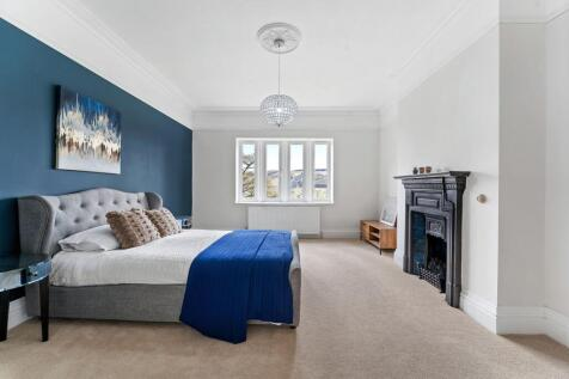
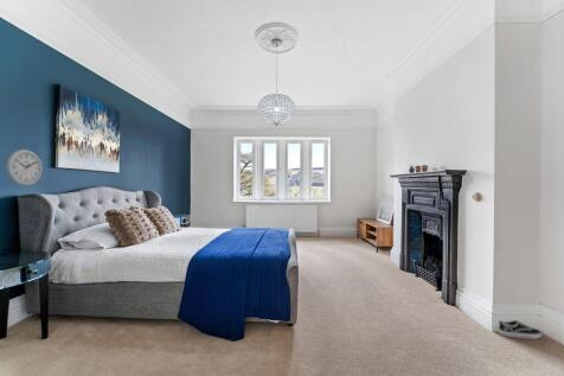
+ wall clock (26, 167)
+ shoe (520, 327)
